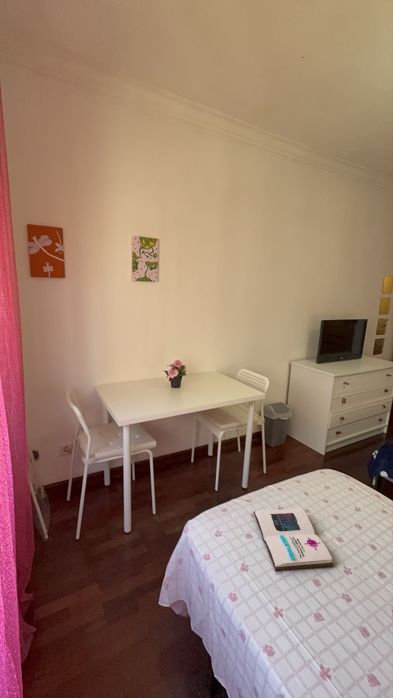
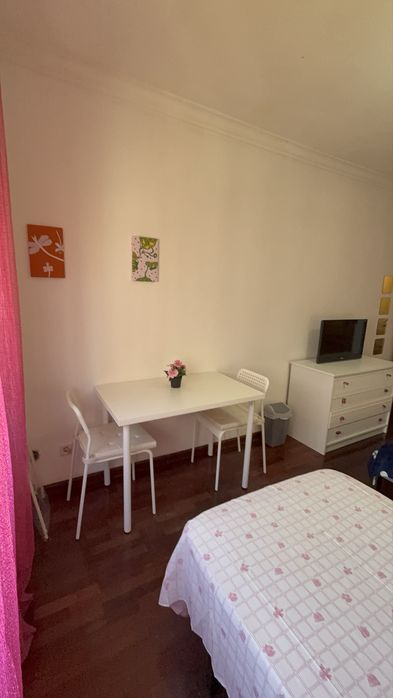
- book (290, 534)
